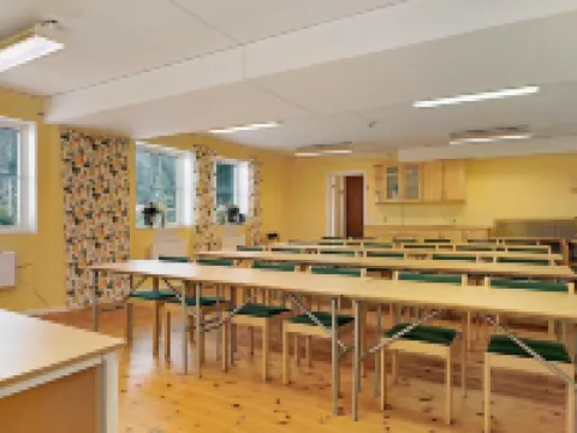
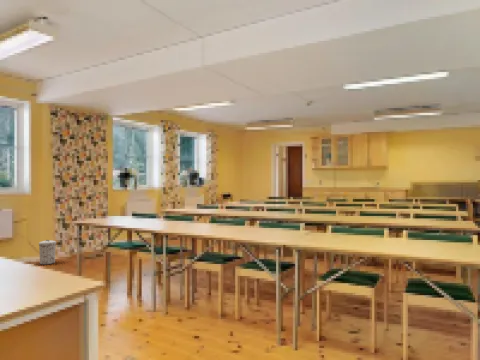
+ trash can (47, 251)
